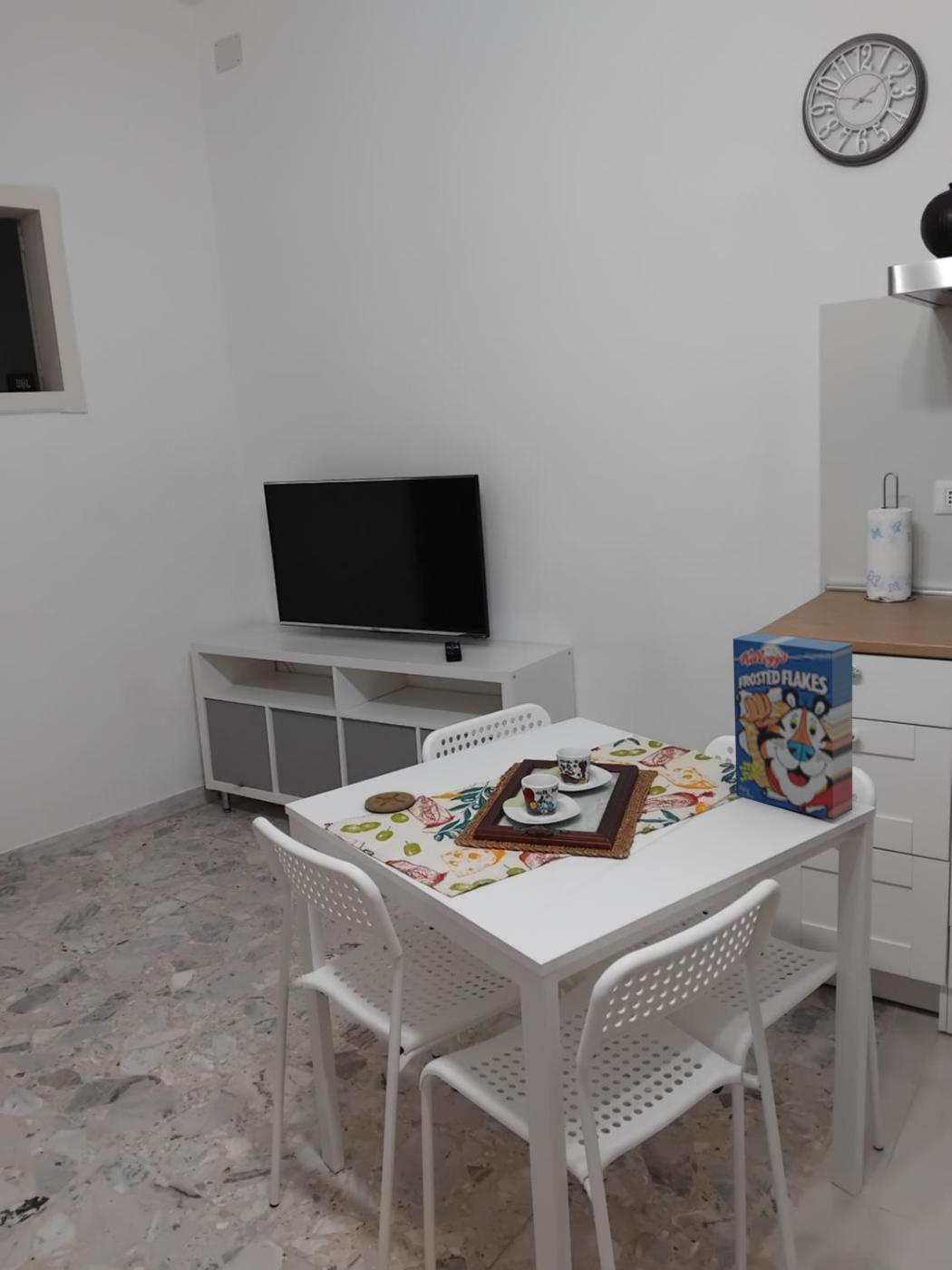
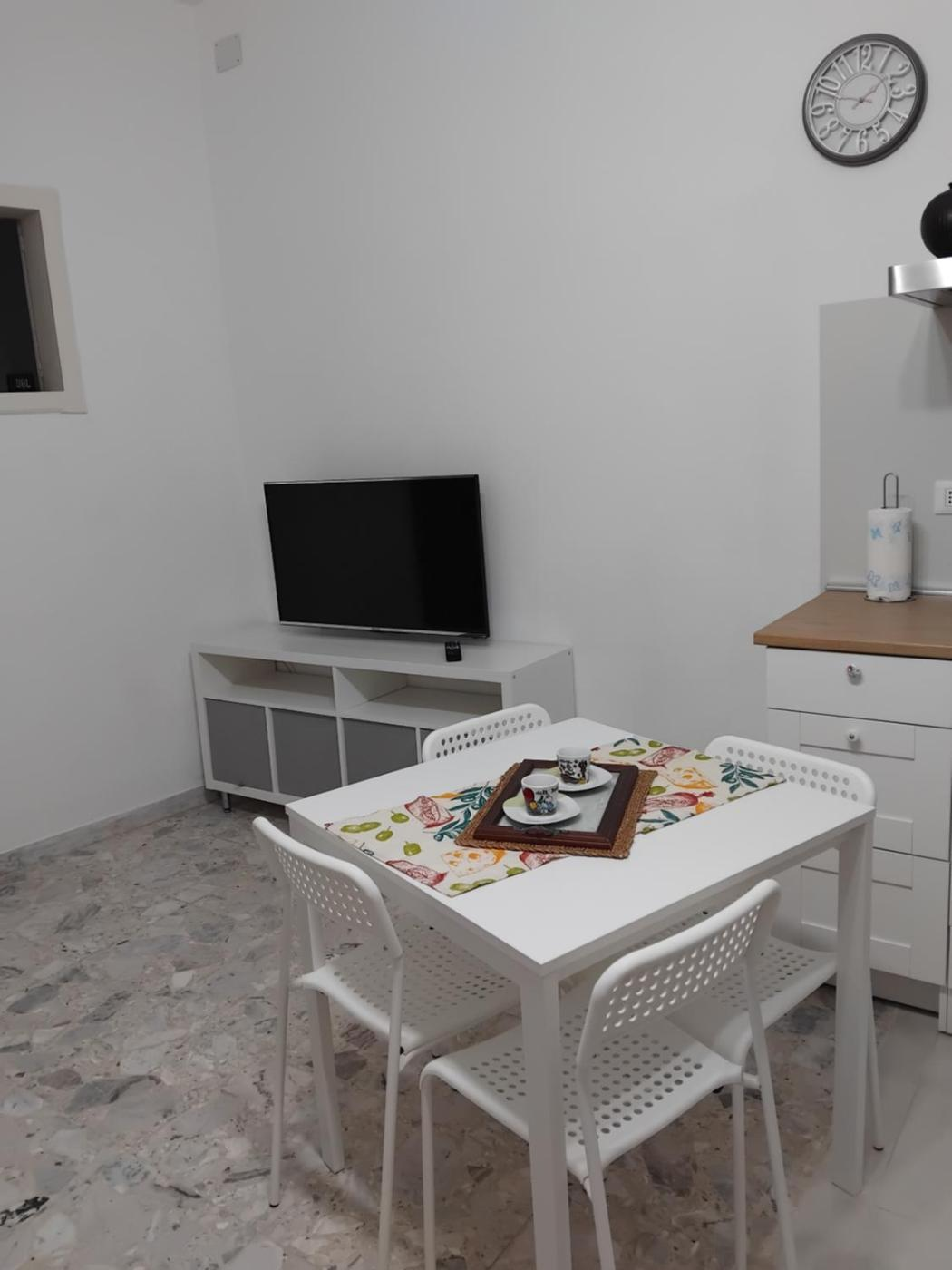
- coaster (390, 801)
- cereal box (792, 723)
